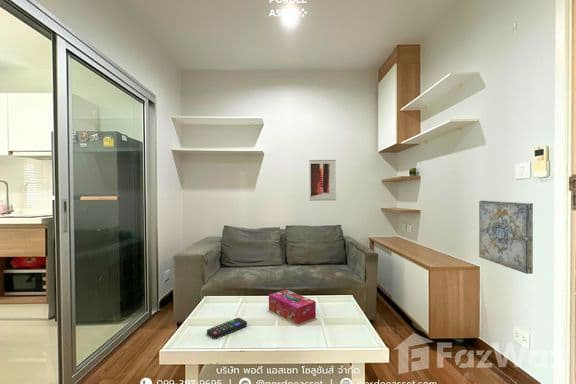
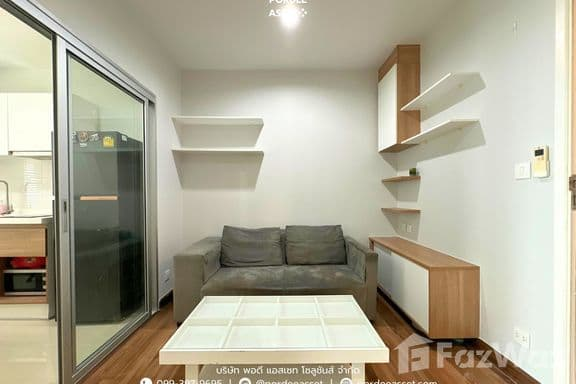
- tissue box (291, 305)
- wall art (322, 180)
- wall art (503, 233)
- remote control (227, 327)
